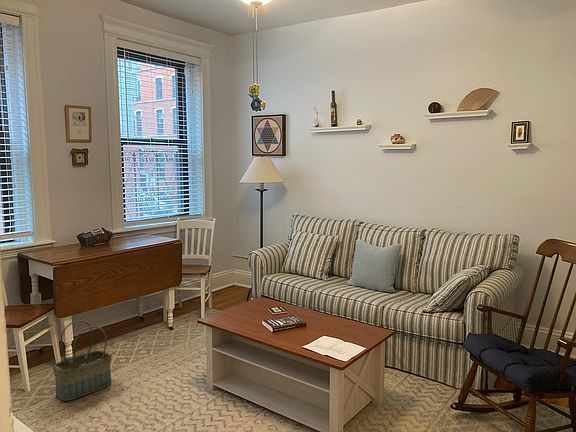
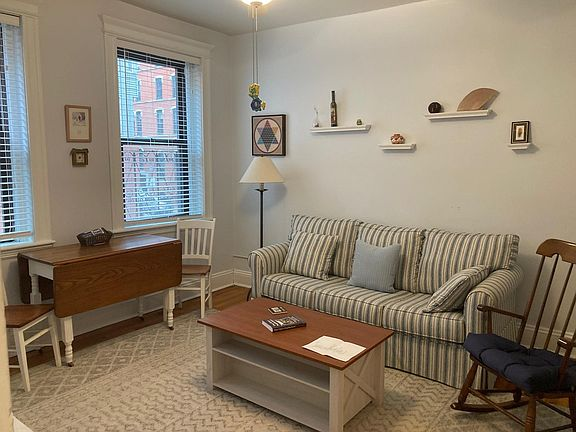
- basket (82, 356)
